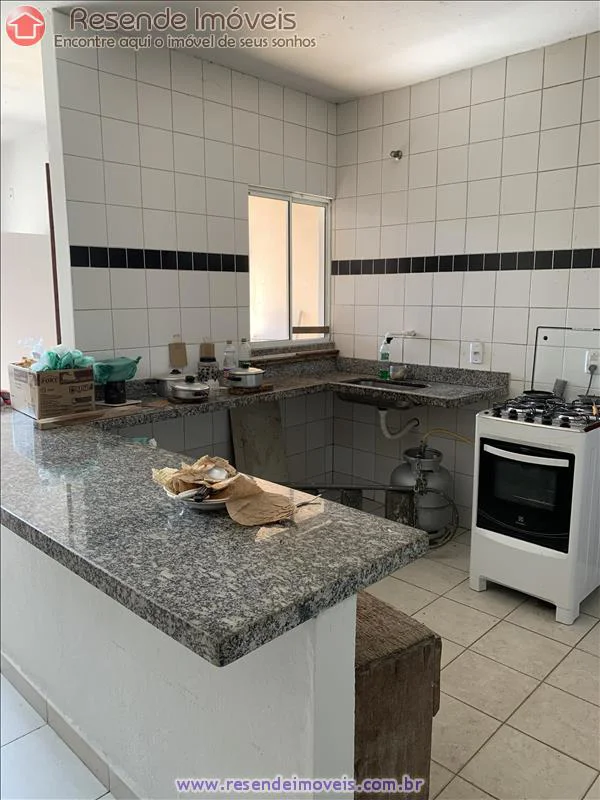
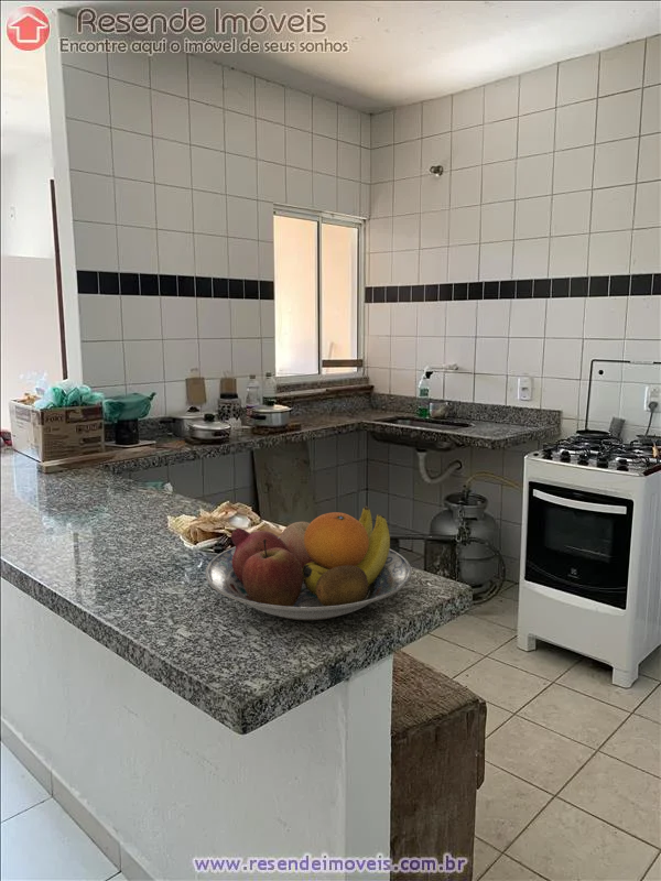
+ fruit bowl (308, 557)
